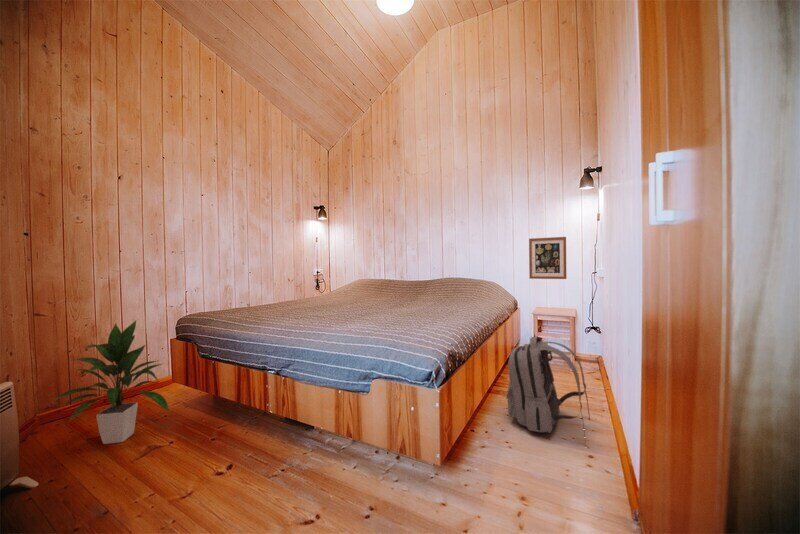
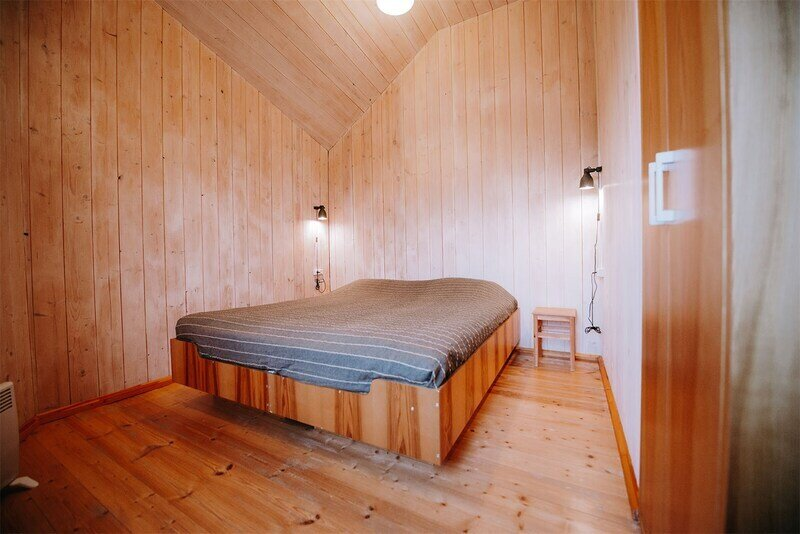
- backpack (544, 379)
- indoor plant (119, 382)
- wall art (547, 258)
